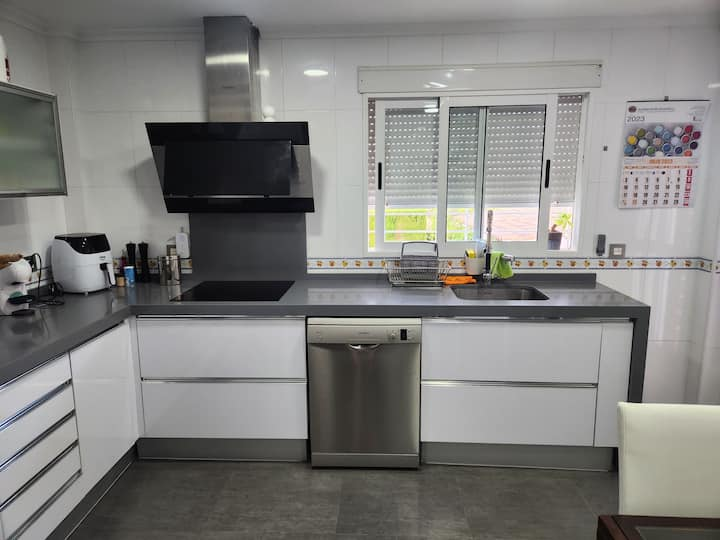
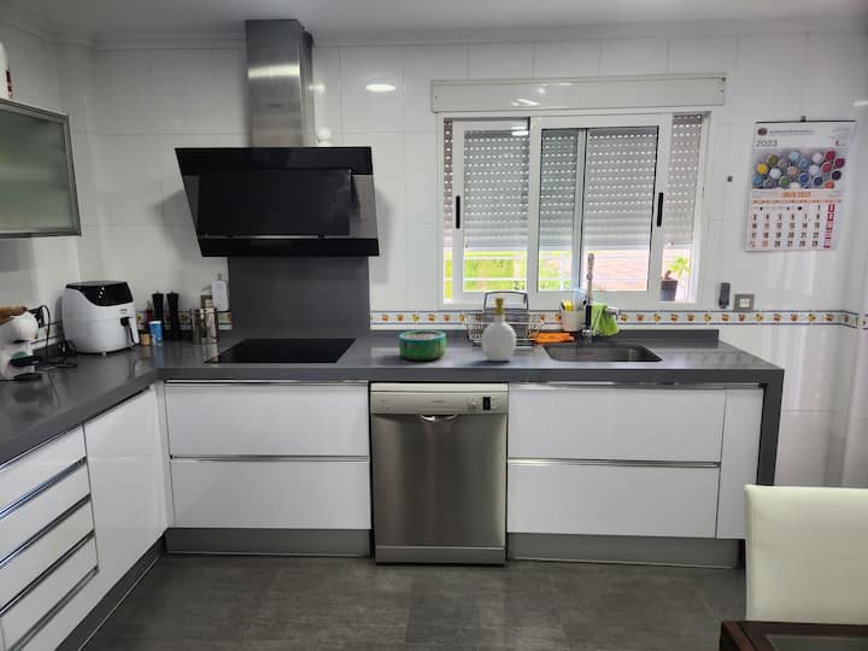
+ soap bottle (498, 328)
+ decorative bowl (422, 345)
